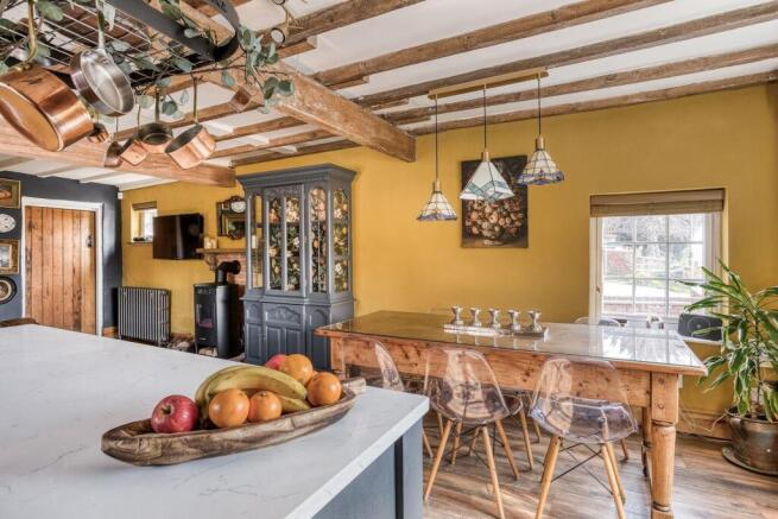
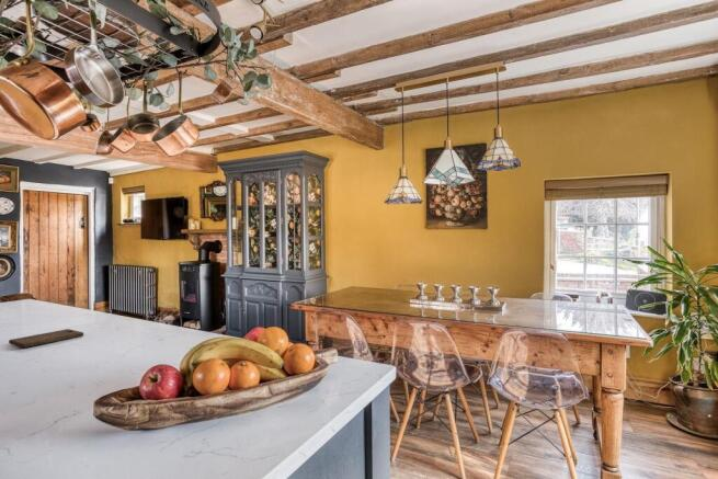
+ cutting board (47, 338)
